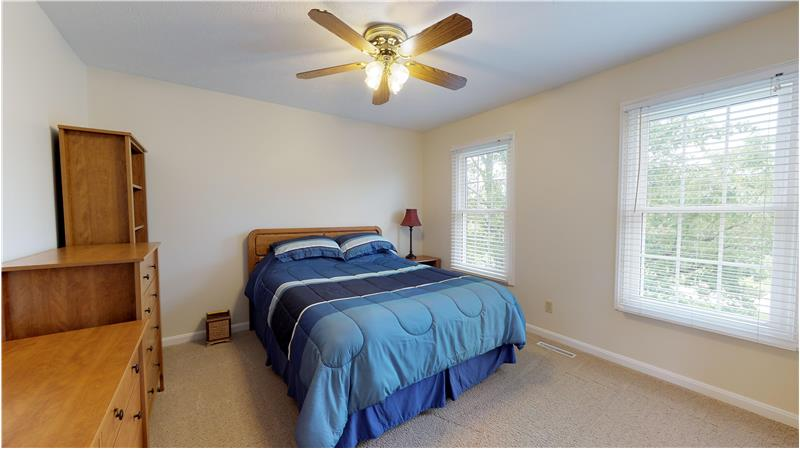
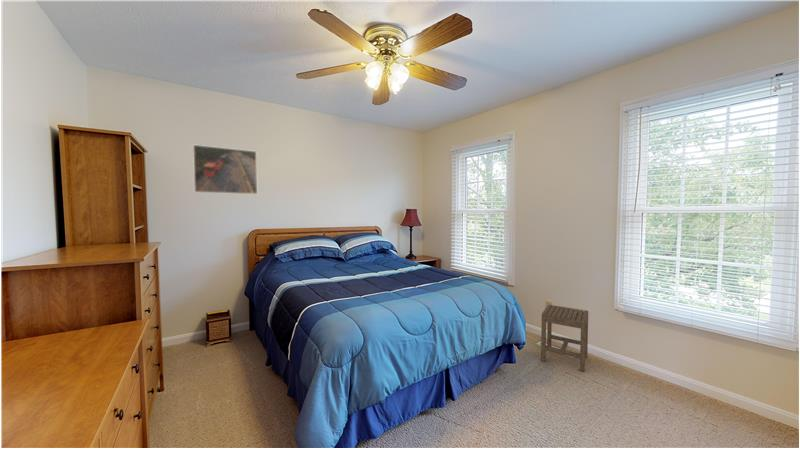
+ stool (563, 337)
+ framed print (226, 170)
